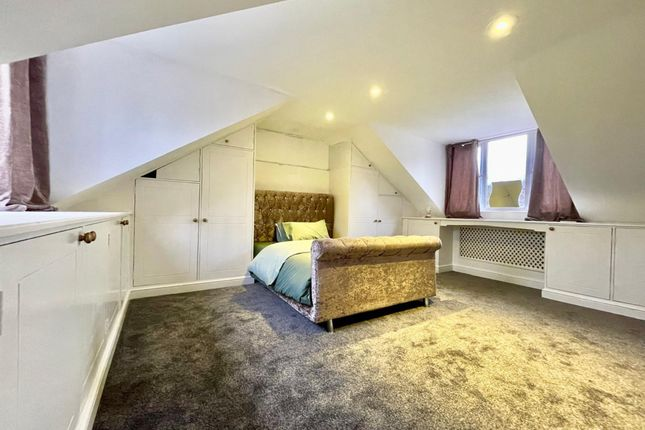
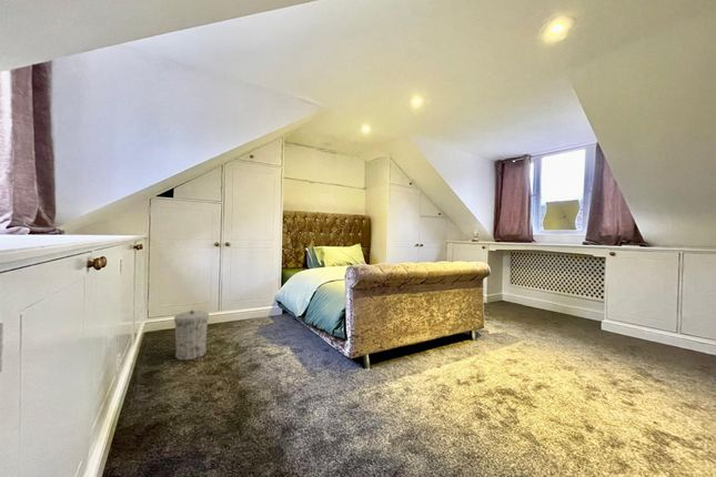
+ trash can (191, 333)
